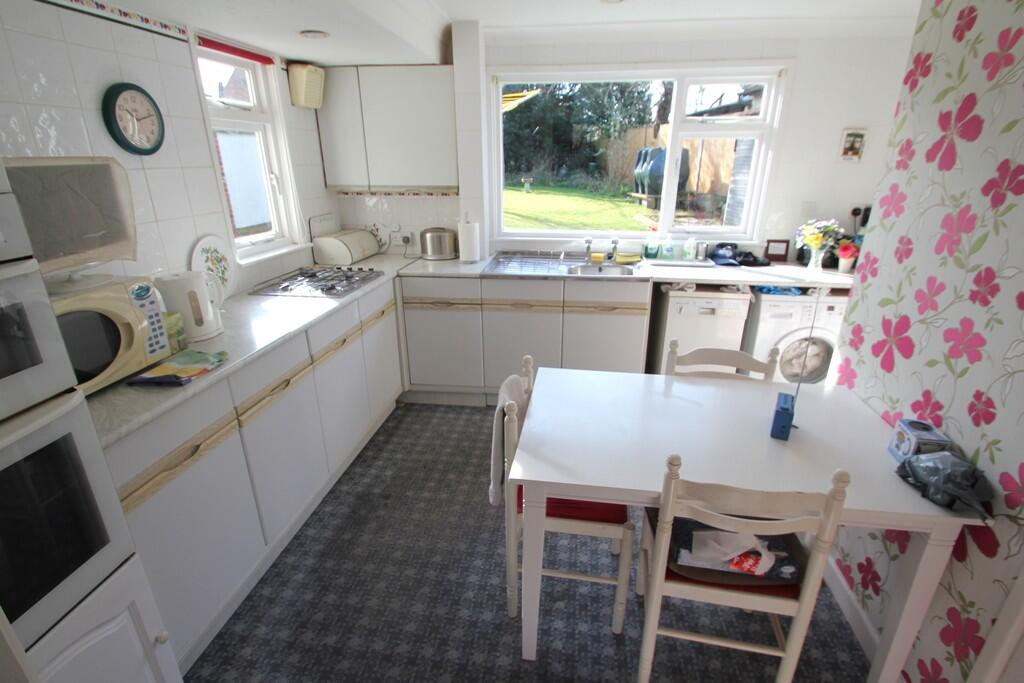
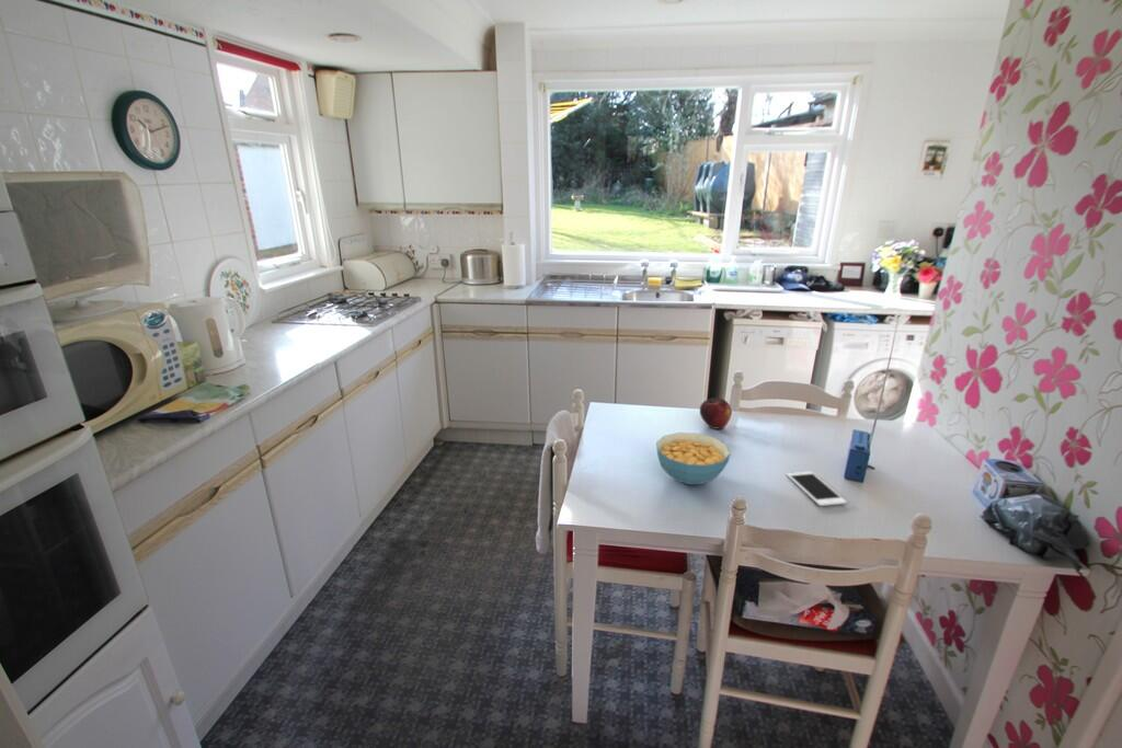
+ cereal bowl (690, 463)
+ cell phone (814, 487)
+ fruit (714, 412)
